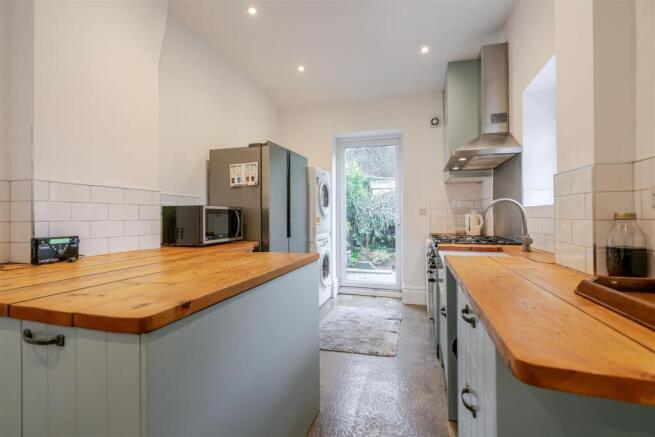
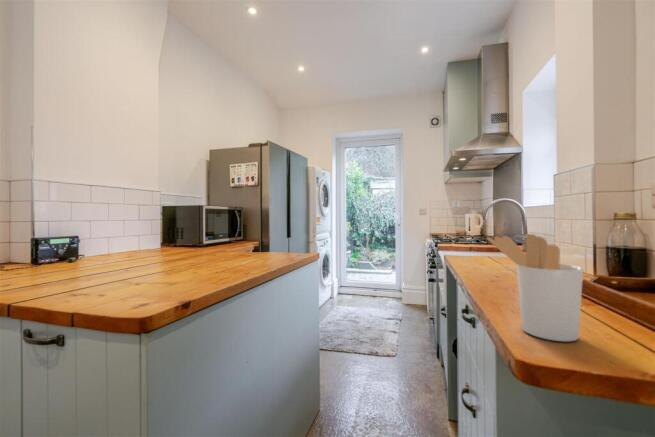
+ utensil holder (531, 280)
